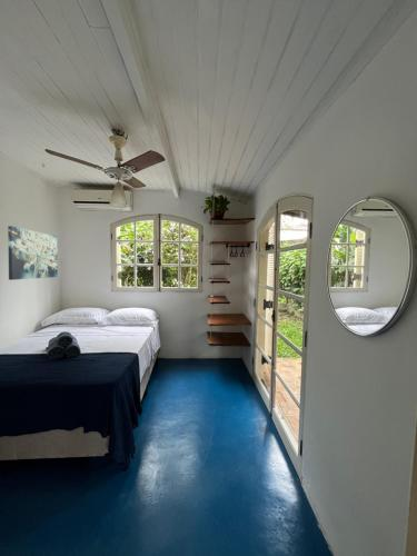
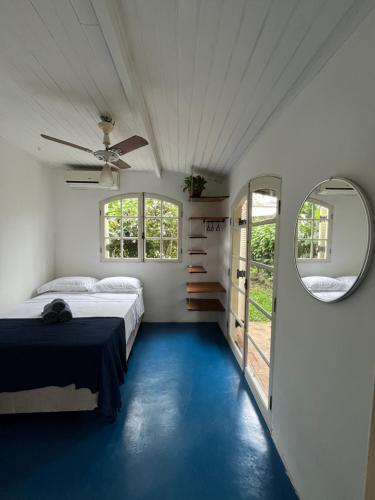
- wall art (36, 255)
